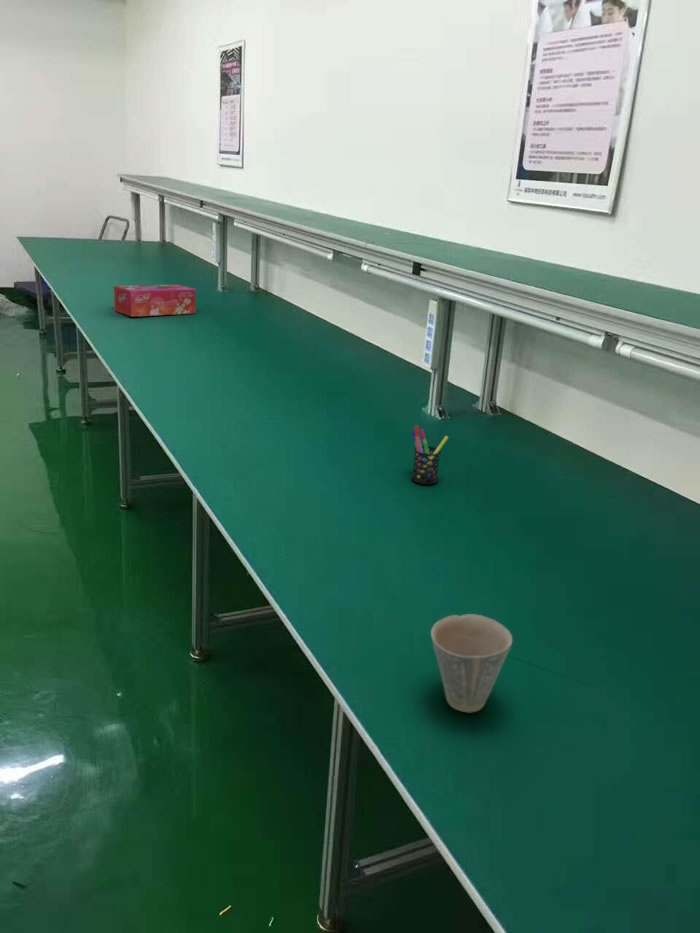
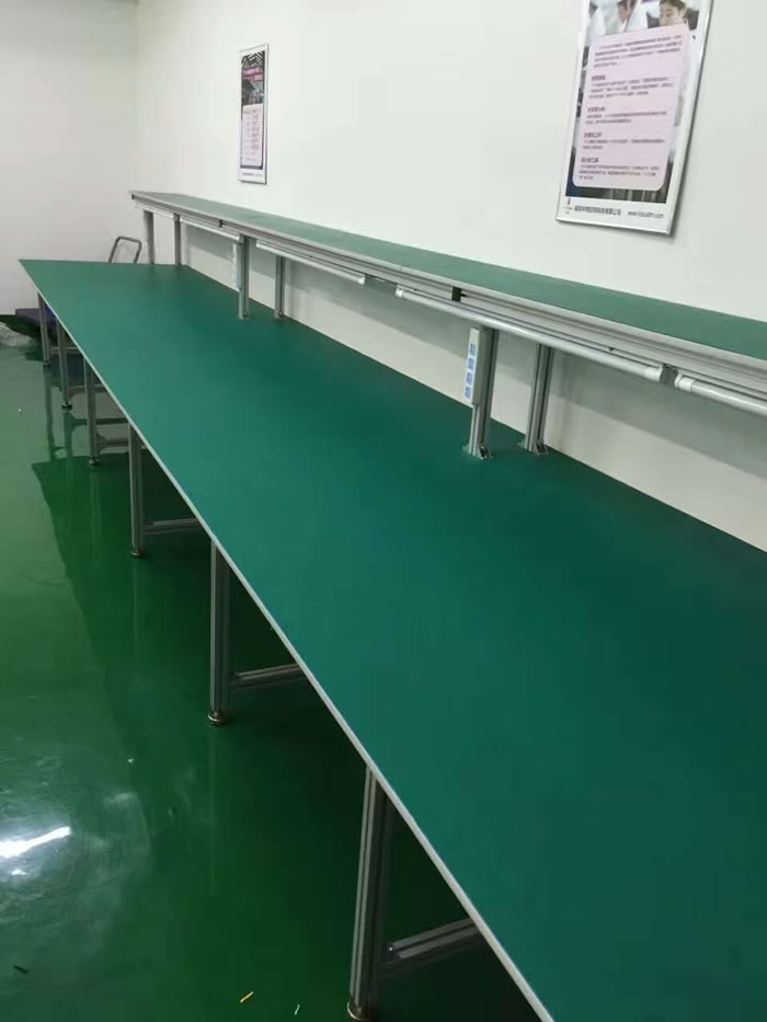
- tissue box (155, 299)
- cup (466, 667)
- pen holder (425, 454)
